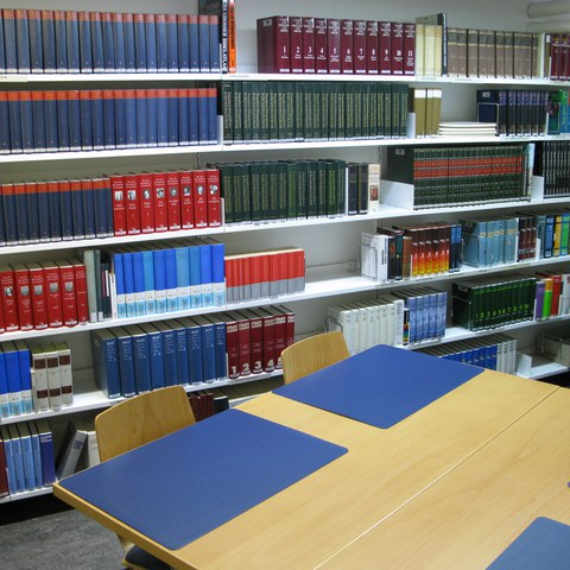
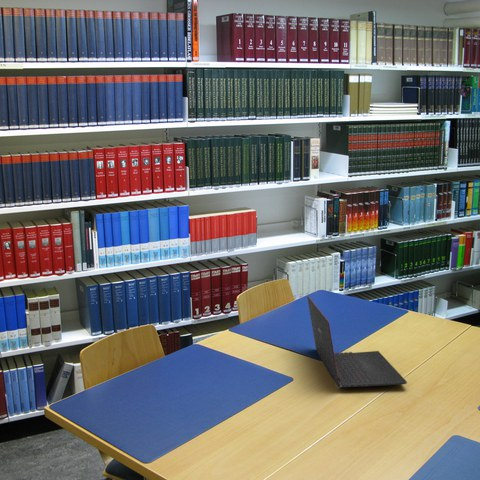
+ laptop (351, 352)
